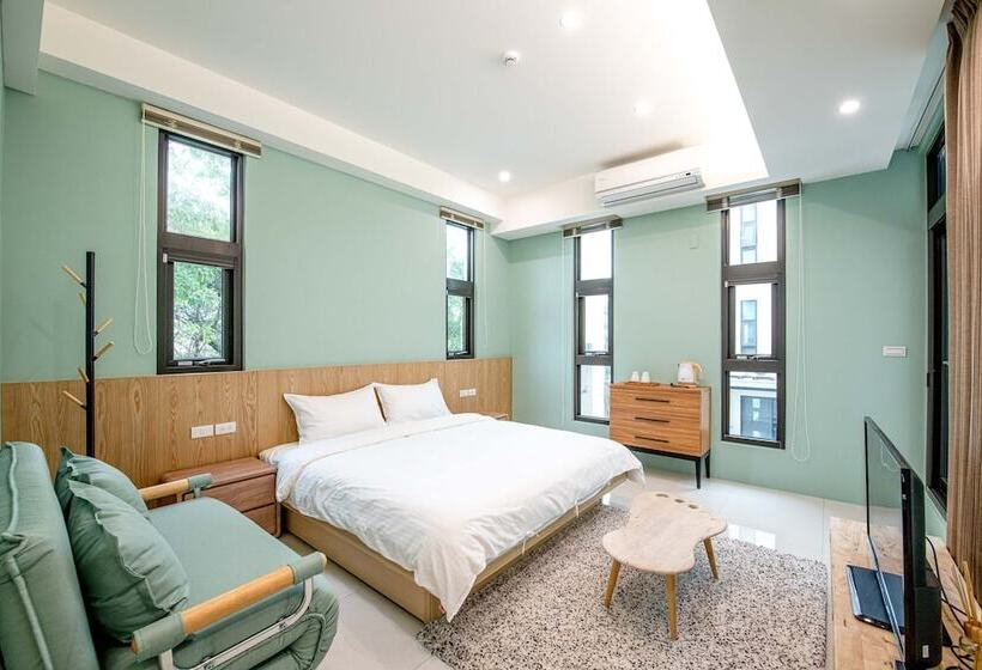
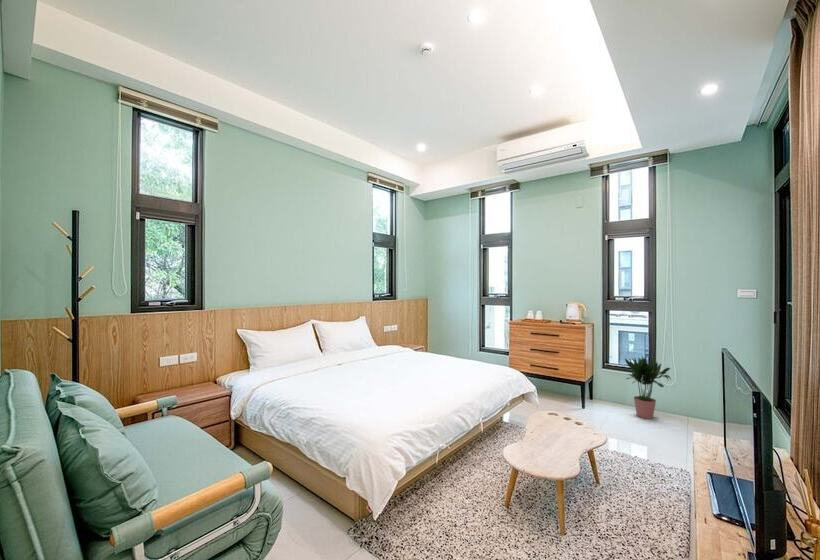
+ potted plant (649, 386)
